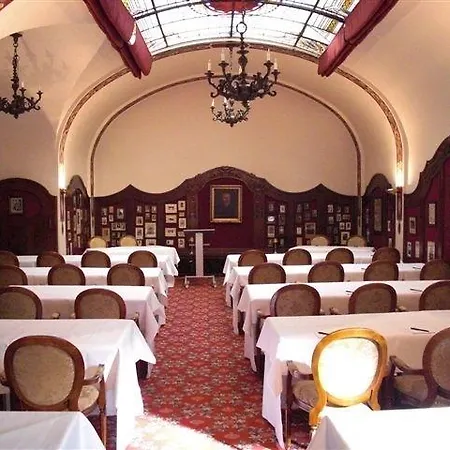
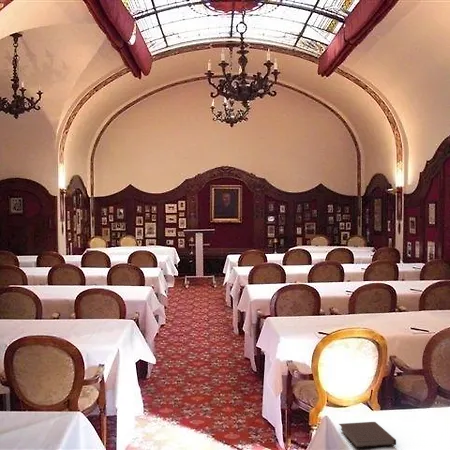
+ notebook (366, 434)
